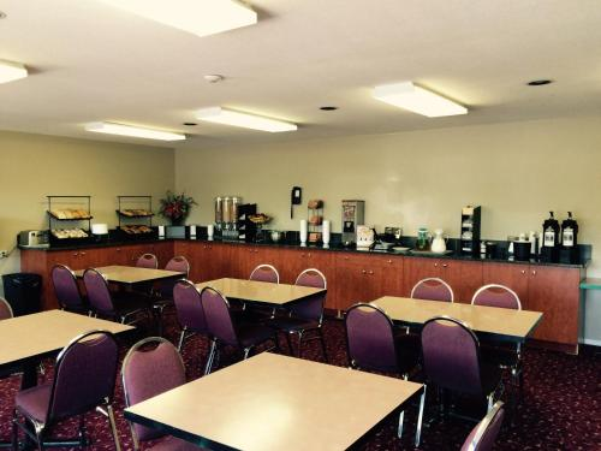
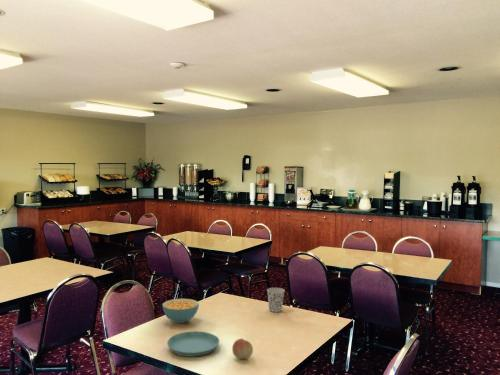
+ cup (275, 300)
+ saucer (193, 344)
+ cereal bowl (180, 312)
+ fruit (242, 348)
